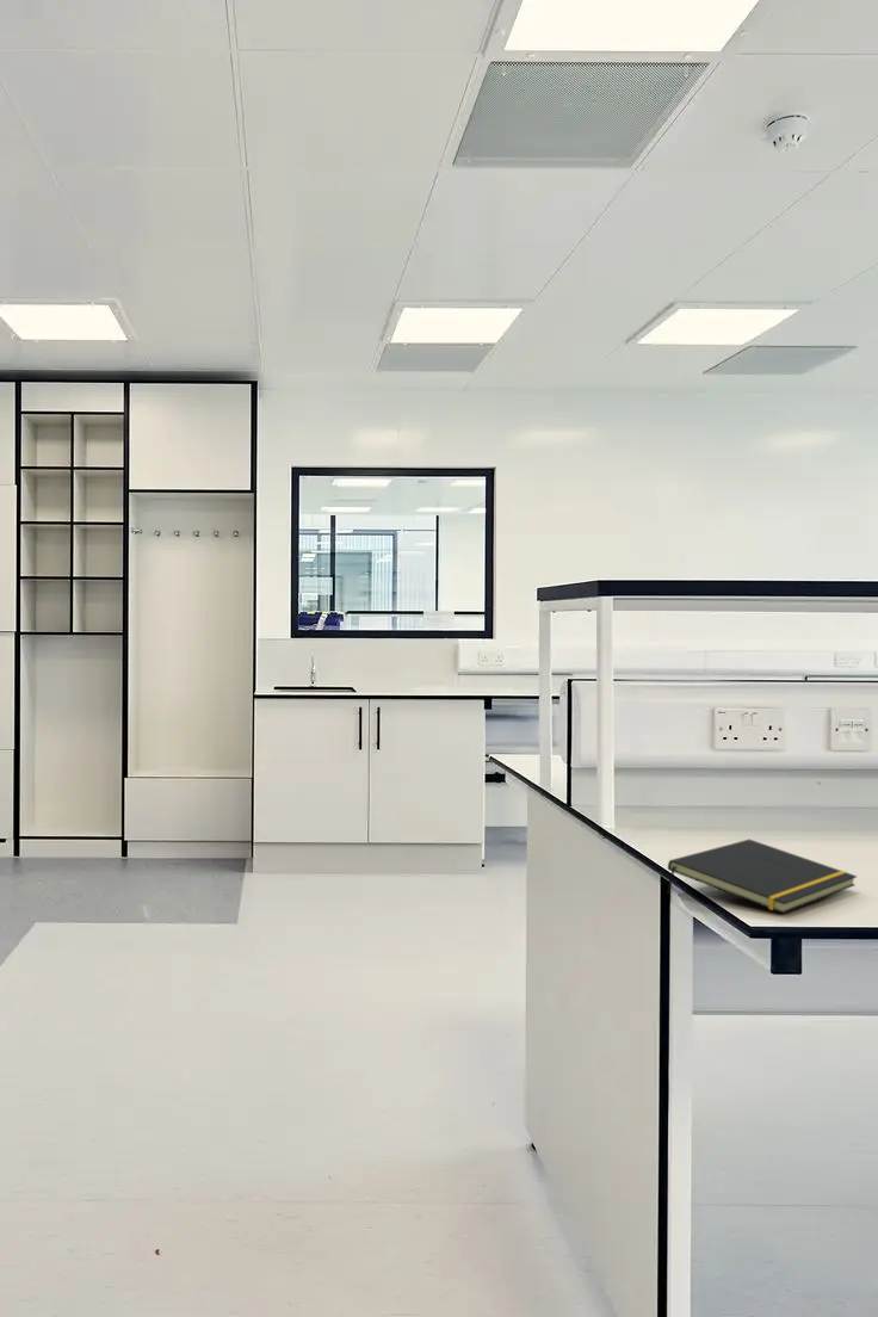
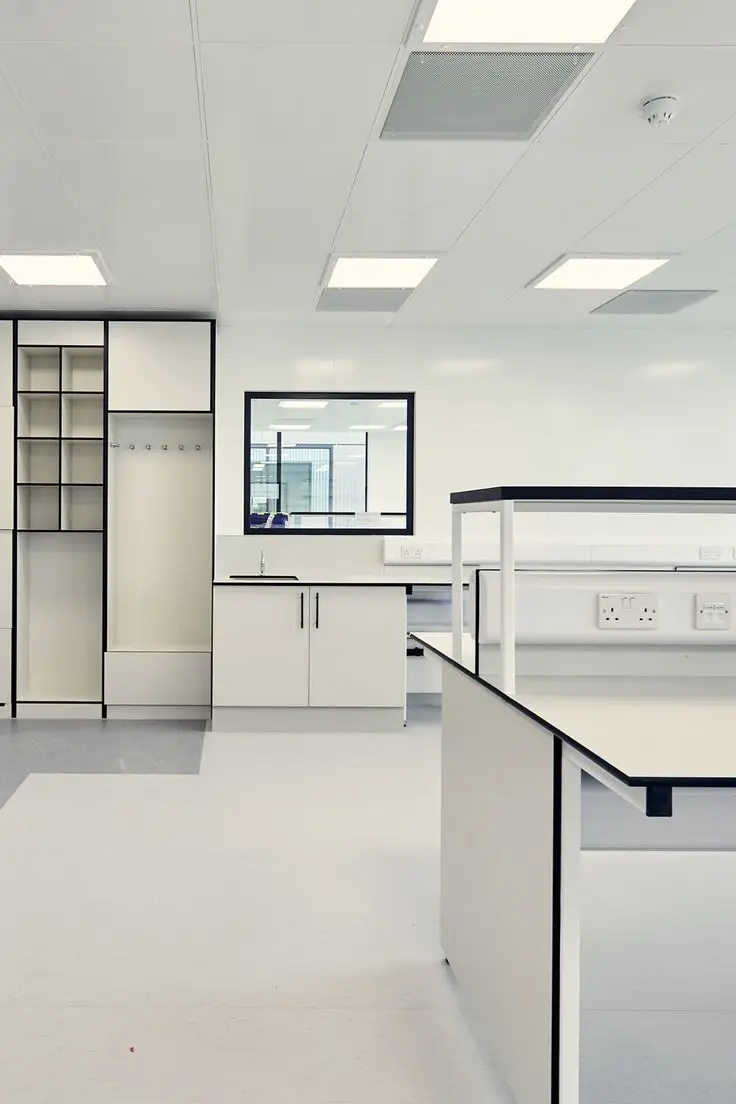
- notepad (763, 872)
